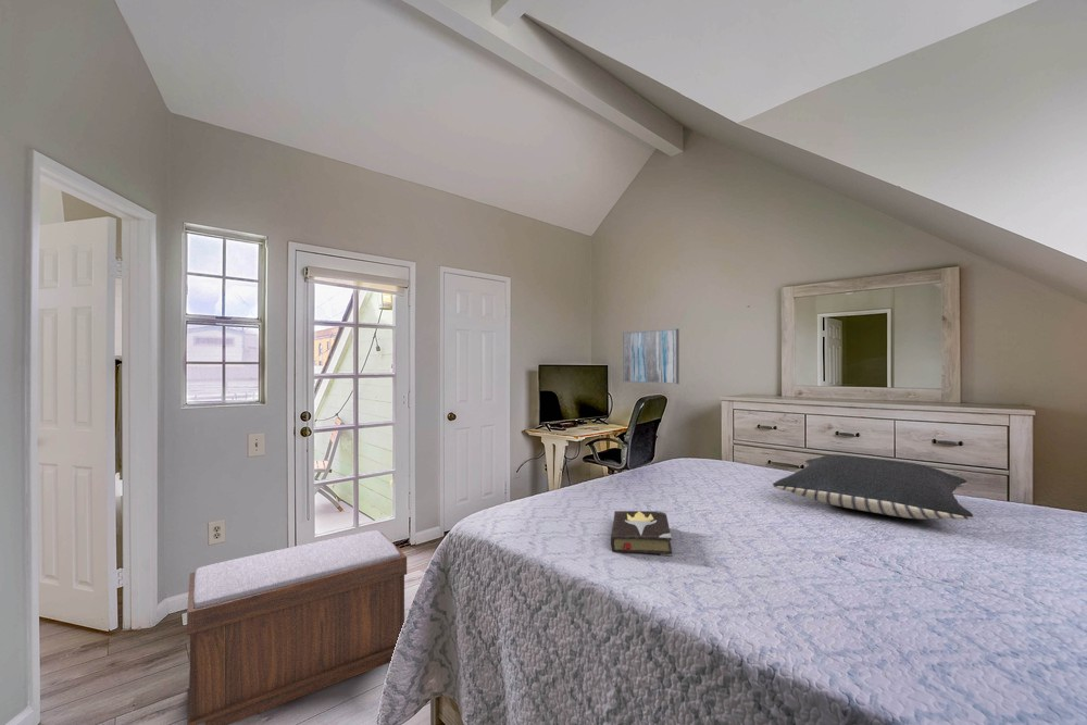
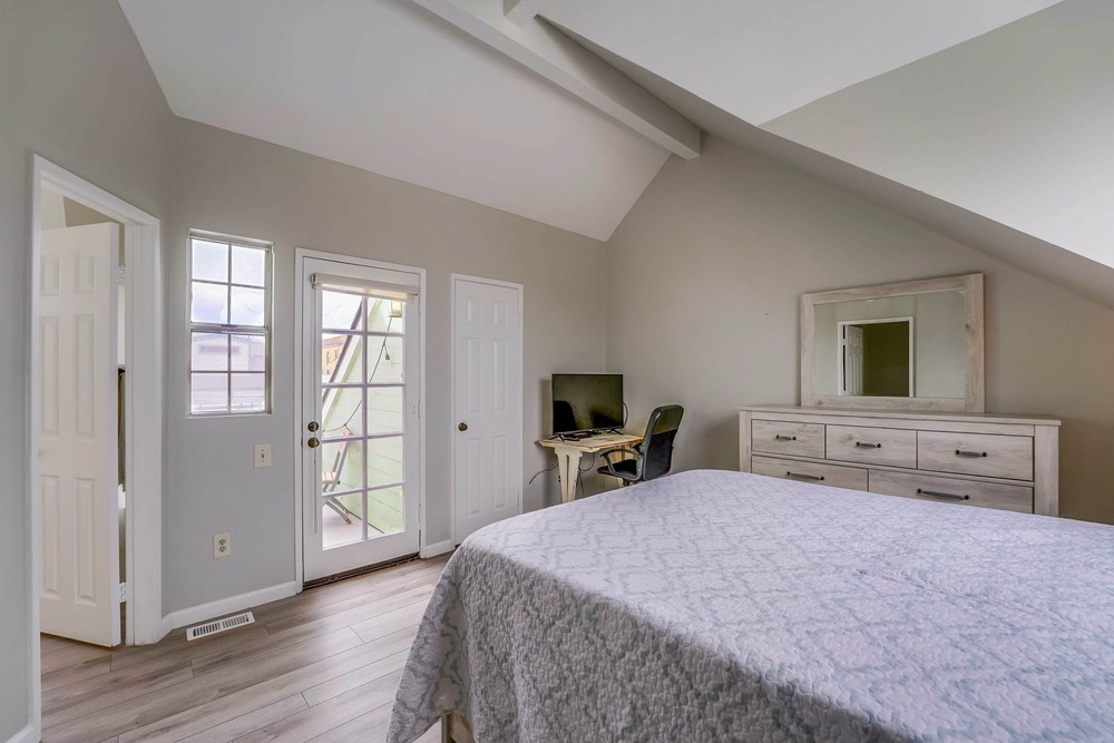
- pillow (871, 483)
- bench (302, 613)
- wall art (649, 357)
- hardback book (640, 529)
